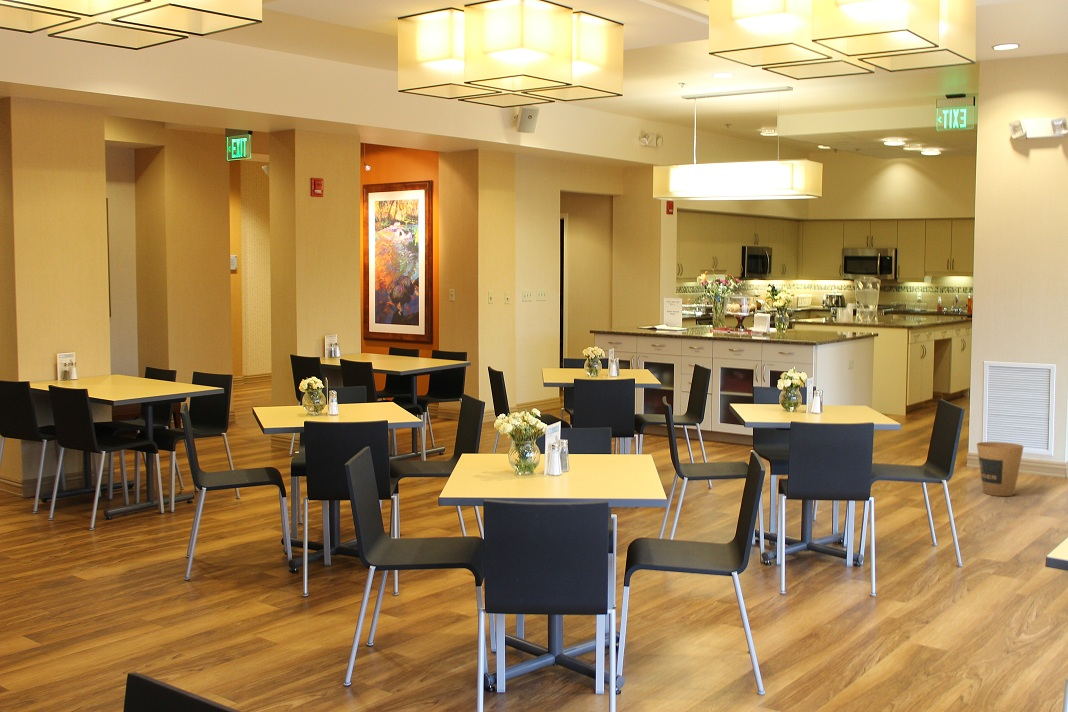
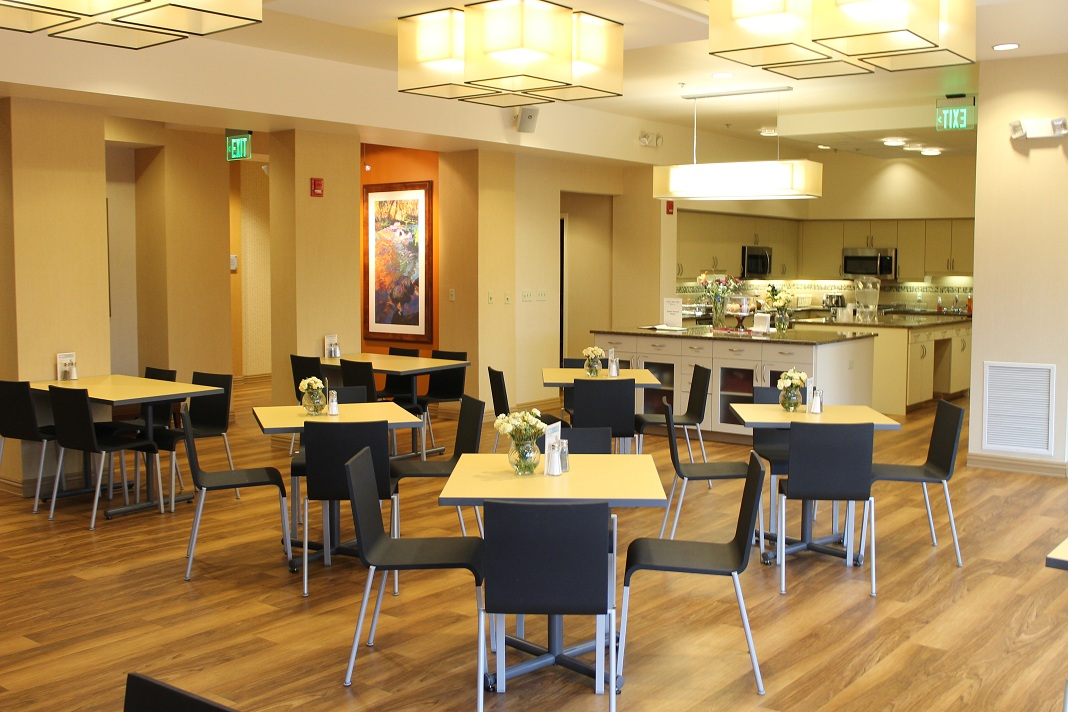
- trash can (999, 469)
